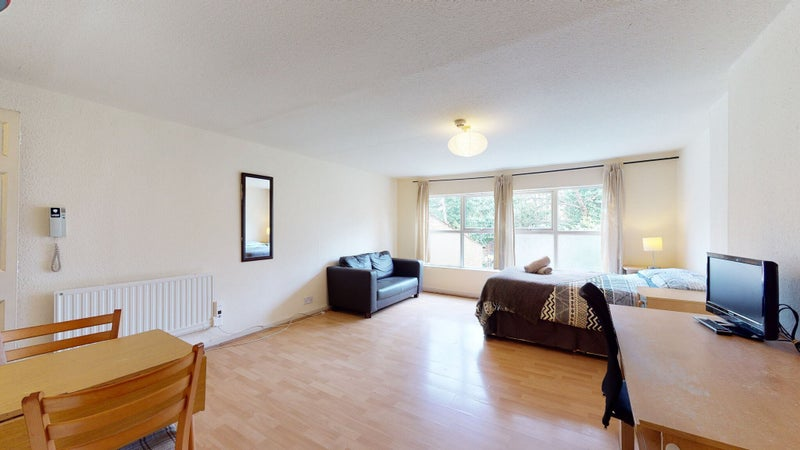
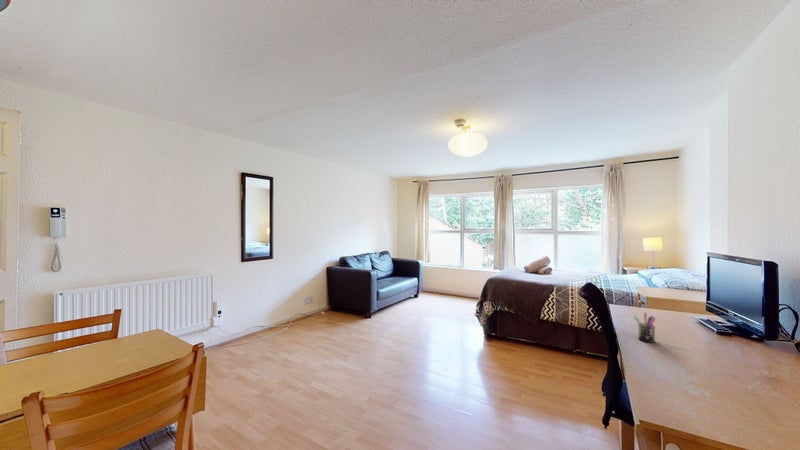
+ pen holder (644, 326)
